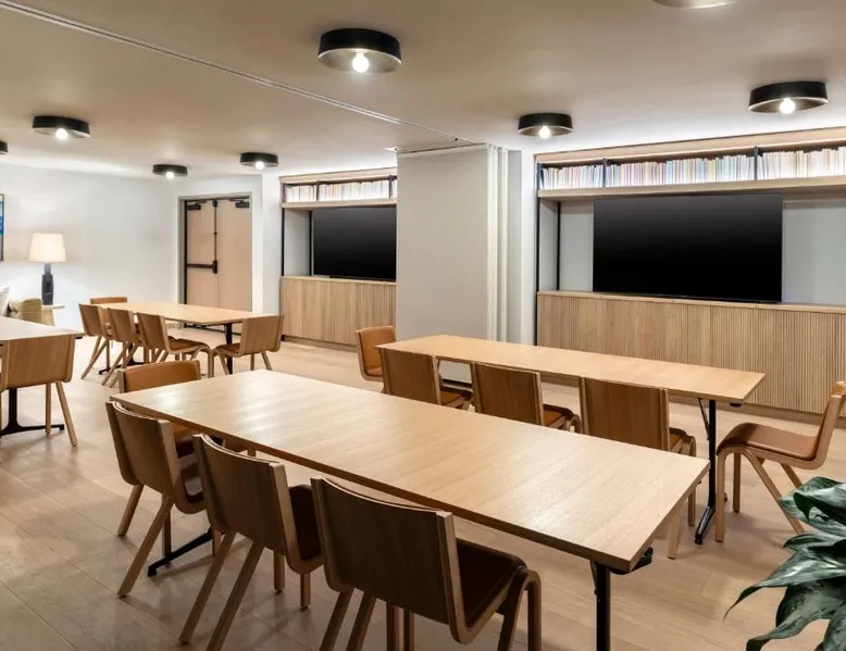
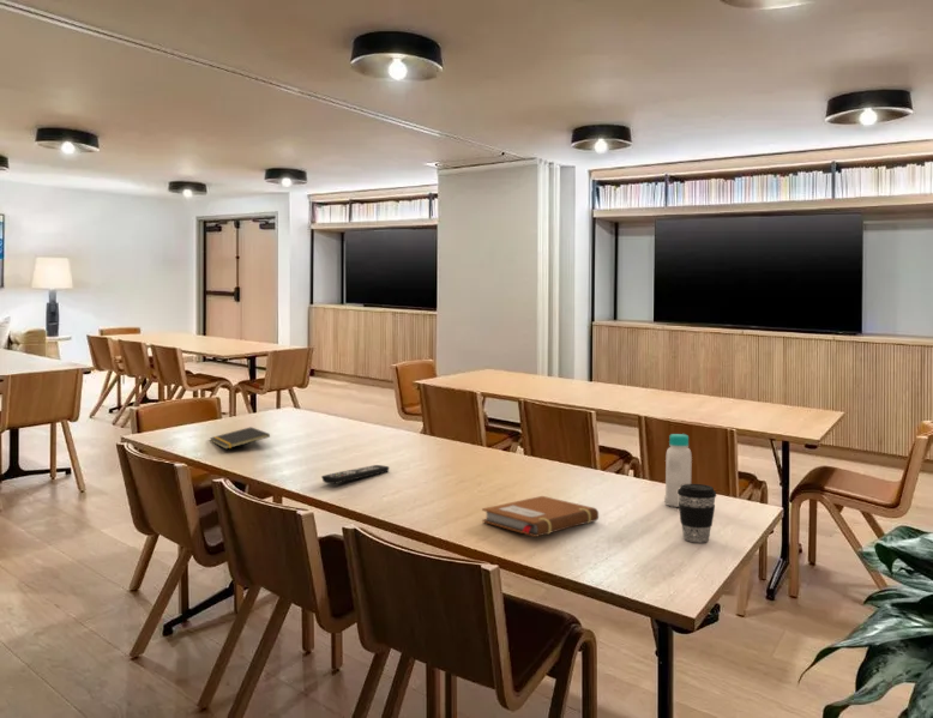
+ bottle (678, 469)
+ coffee cup (696, 512)
+ notebook (538, 515)
+ notepad (239, 438)
+ remote control (356, 473)
